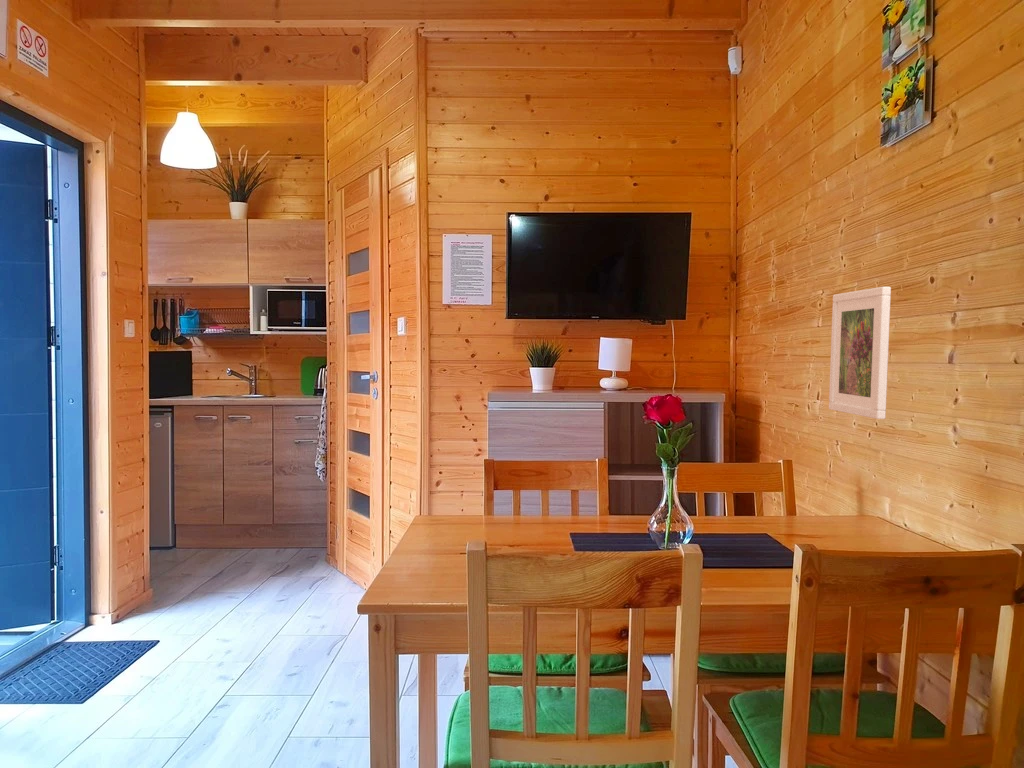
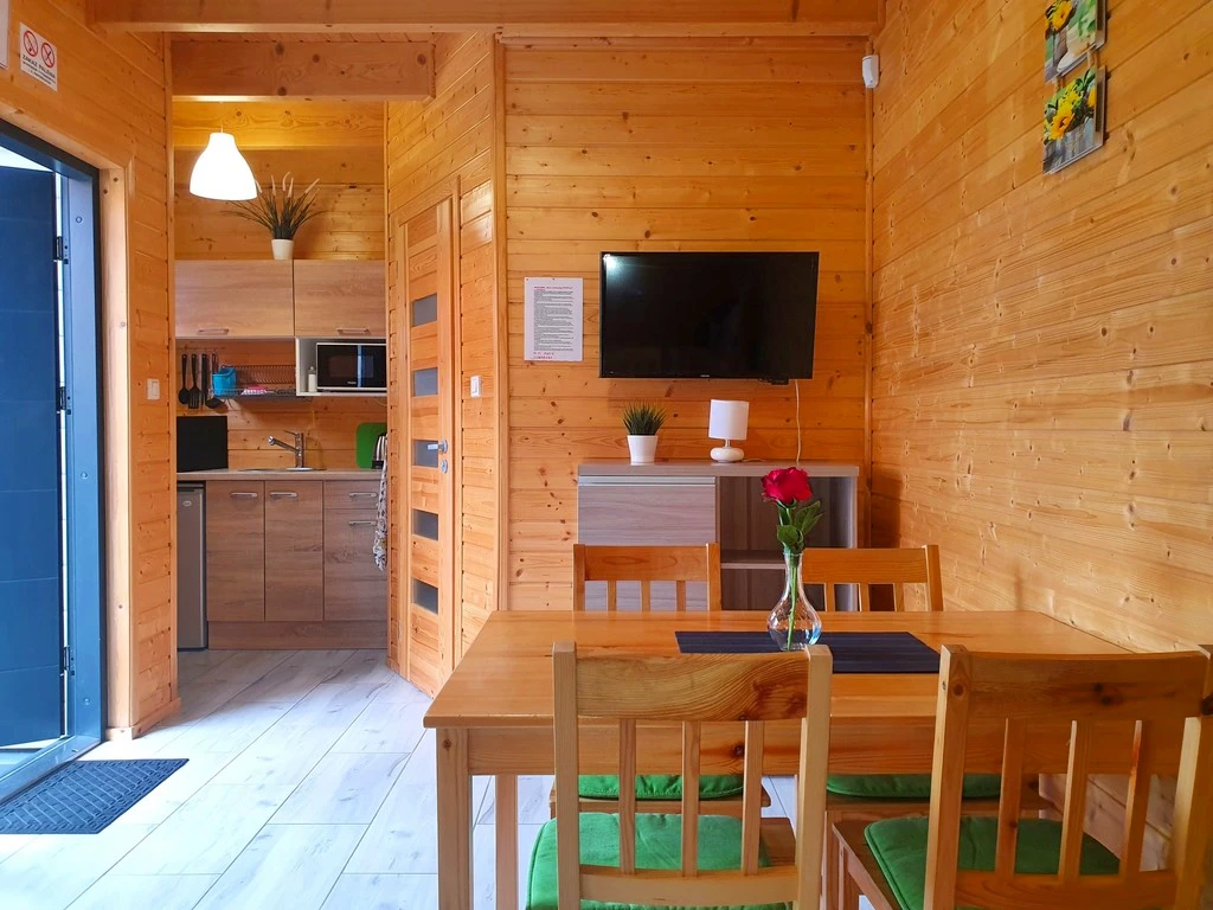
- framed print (857, 352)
